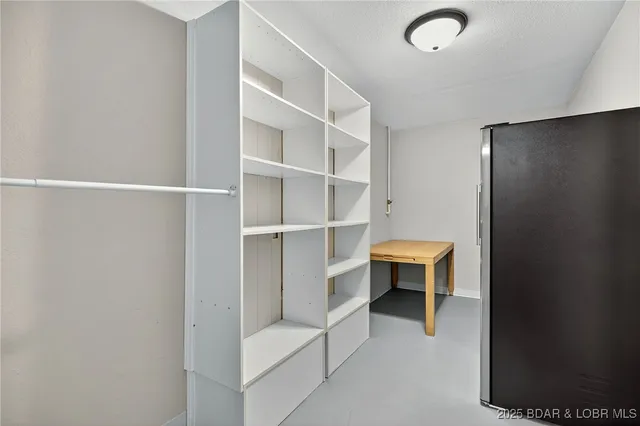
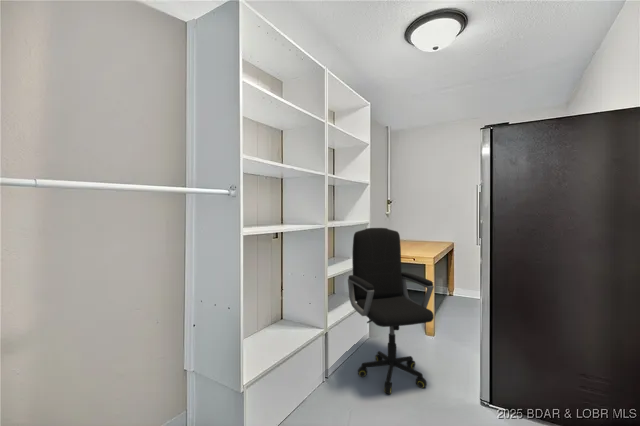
+ office chair (389, 301)
